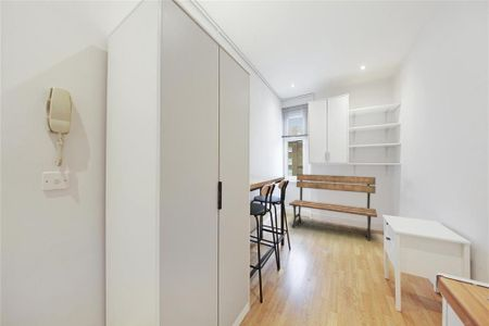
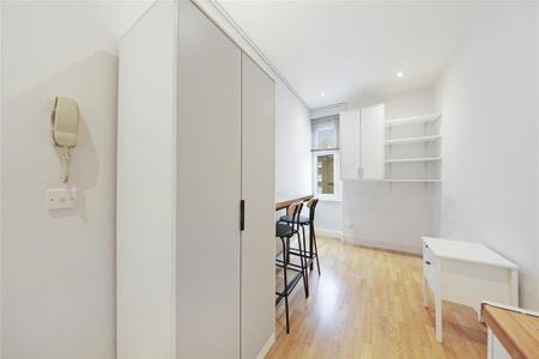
- bench (329, 203)
